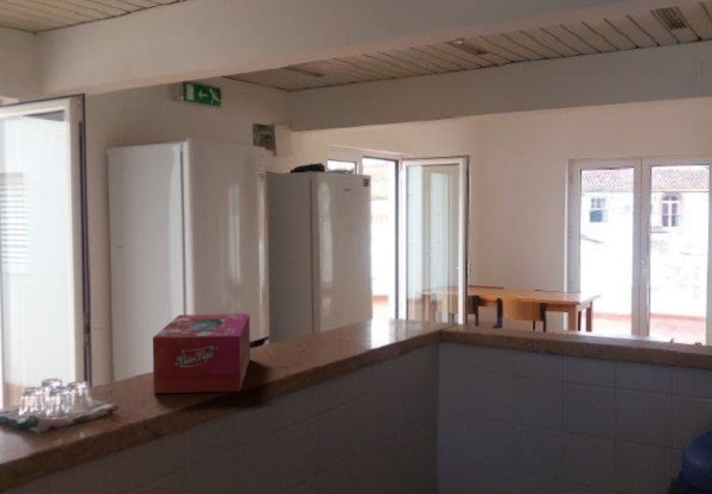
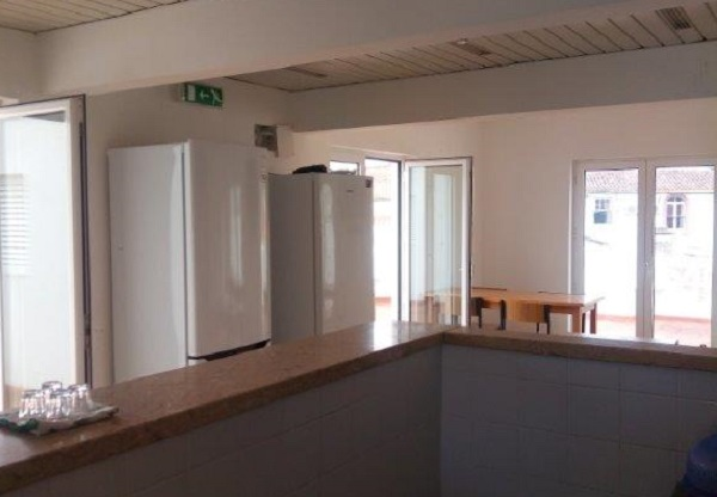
- tissue box (206, 349)
